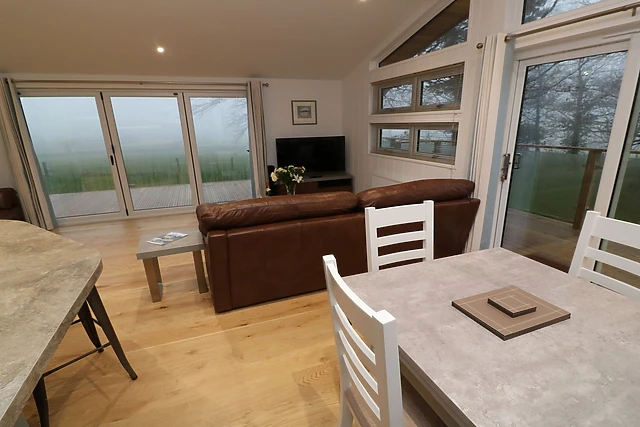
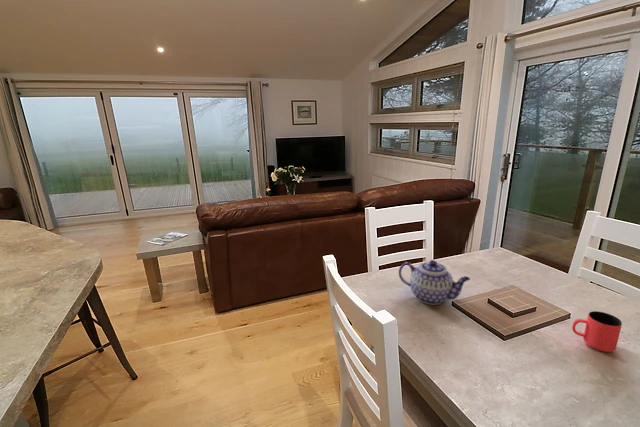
+ teapot (431, 279)
+ cup (594, 330)
